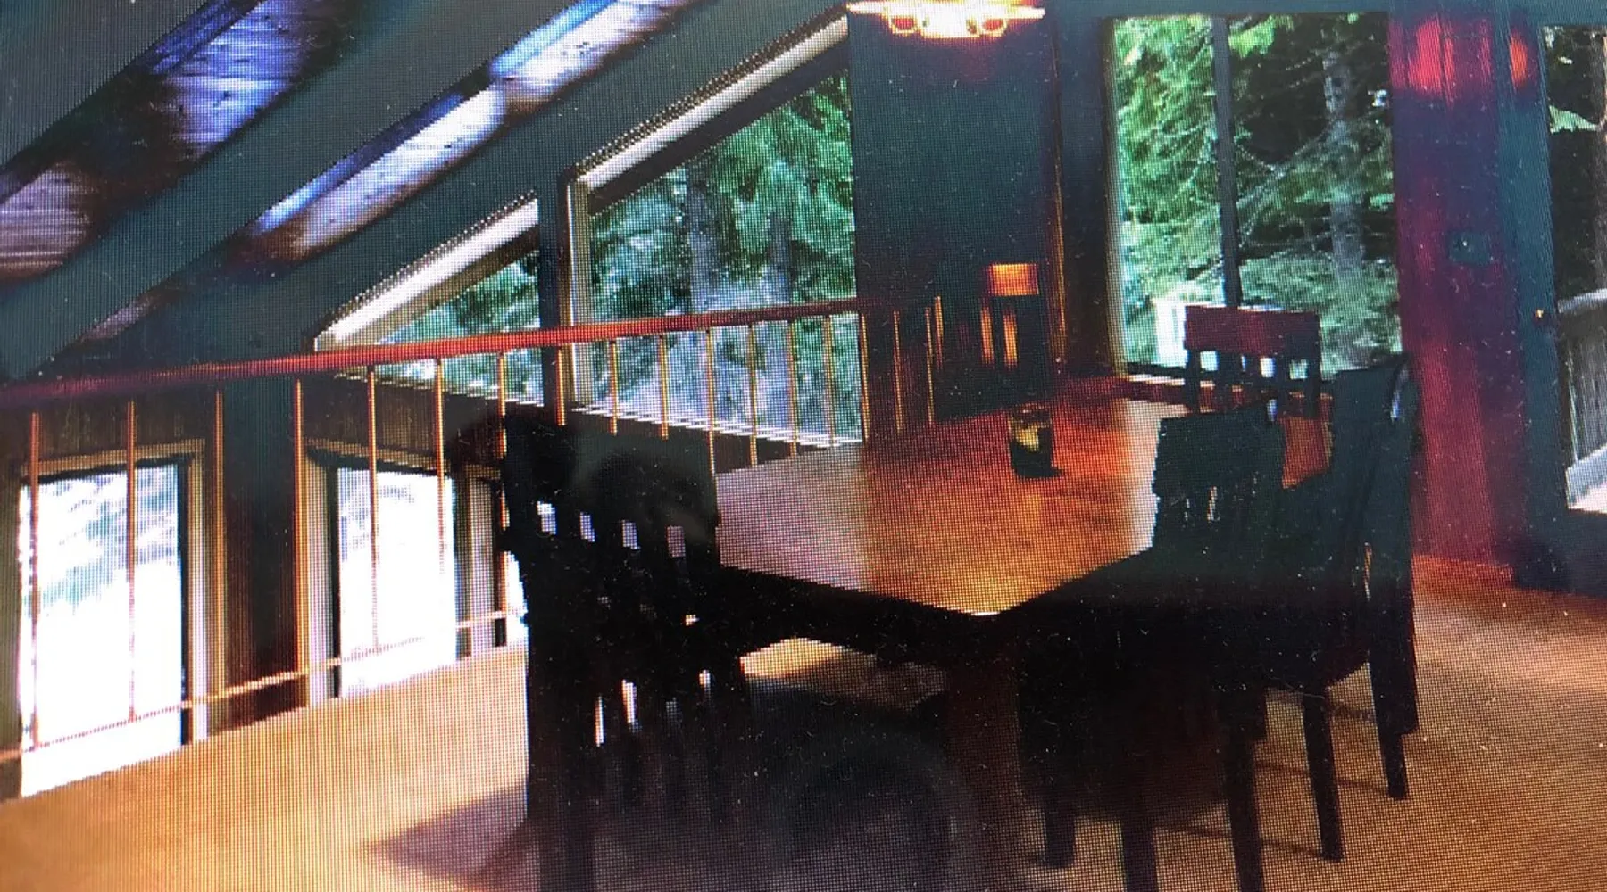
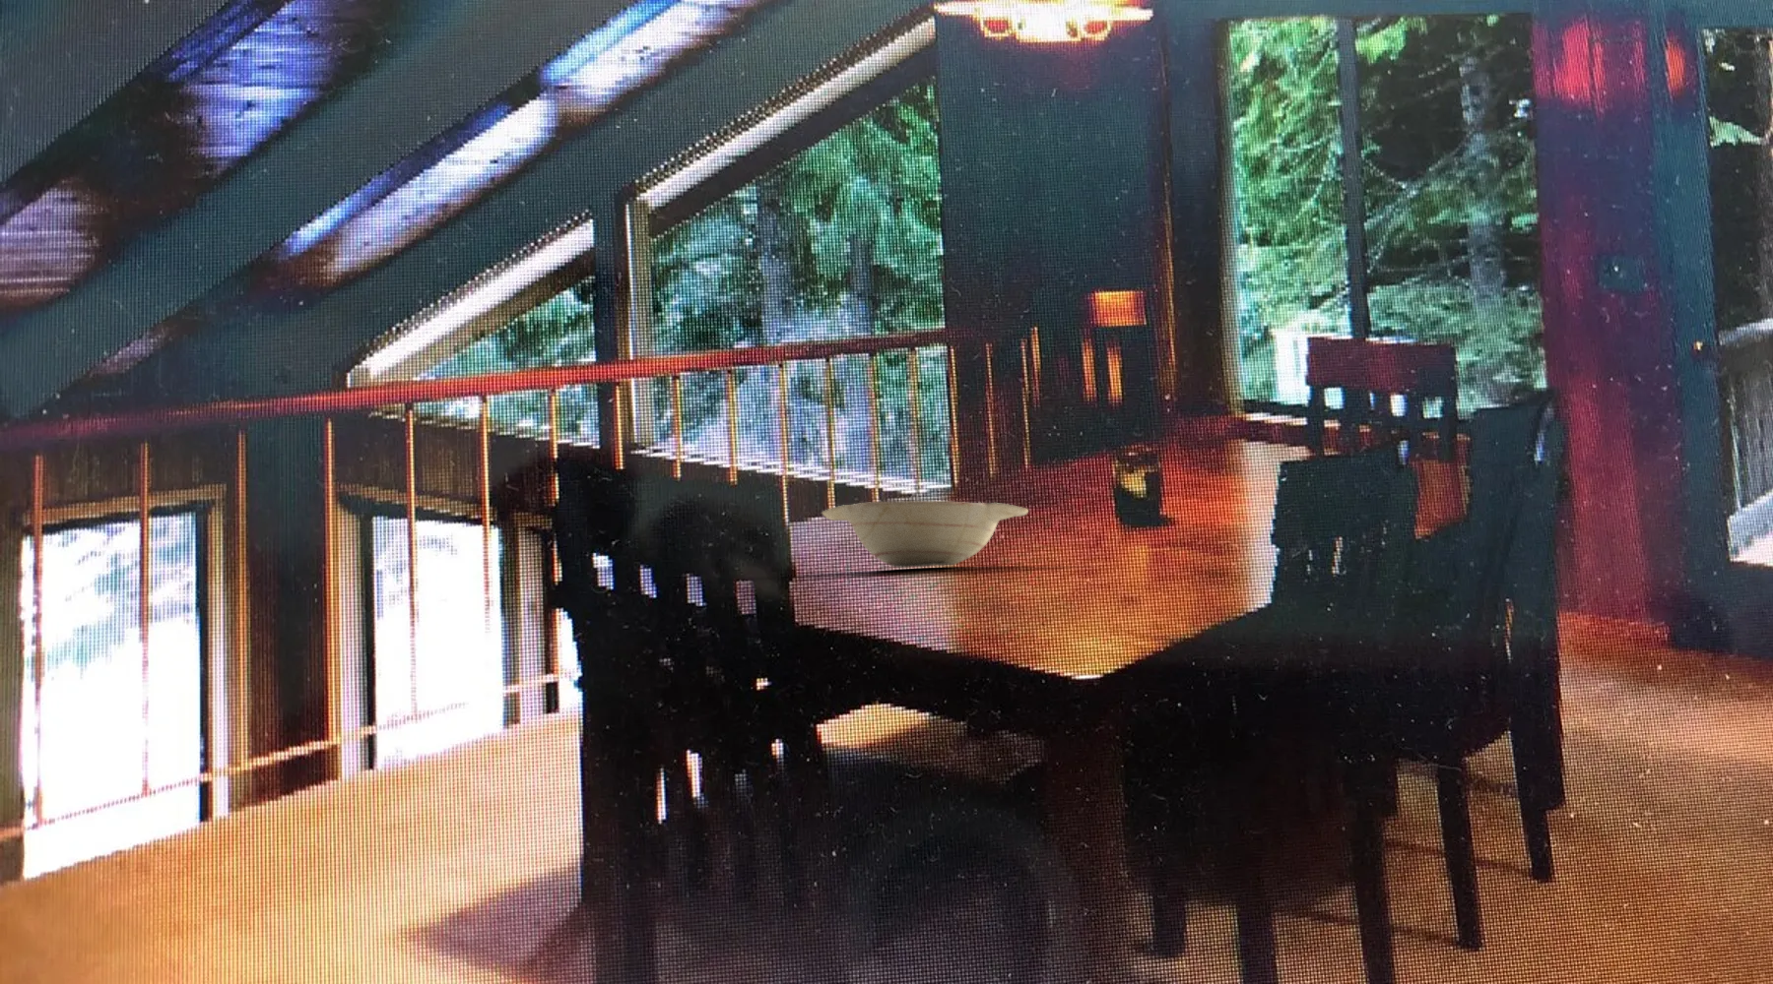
+ decorative bowl (925, 533)
